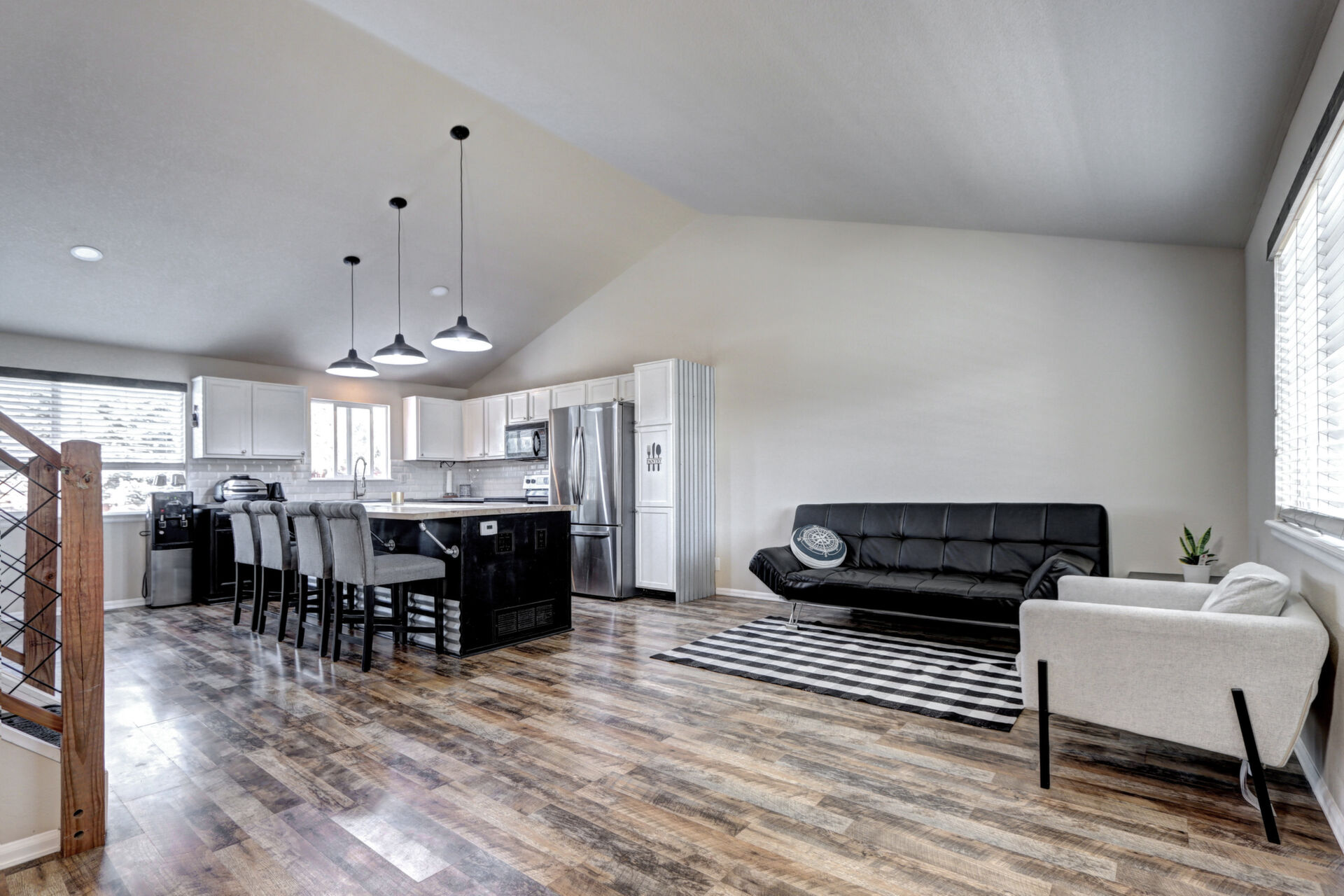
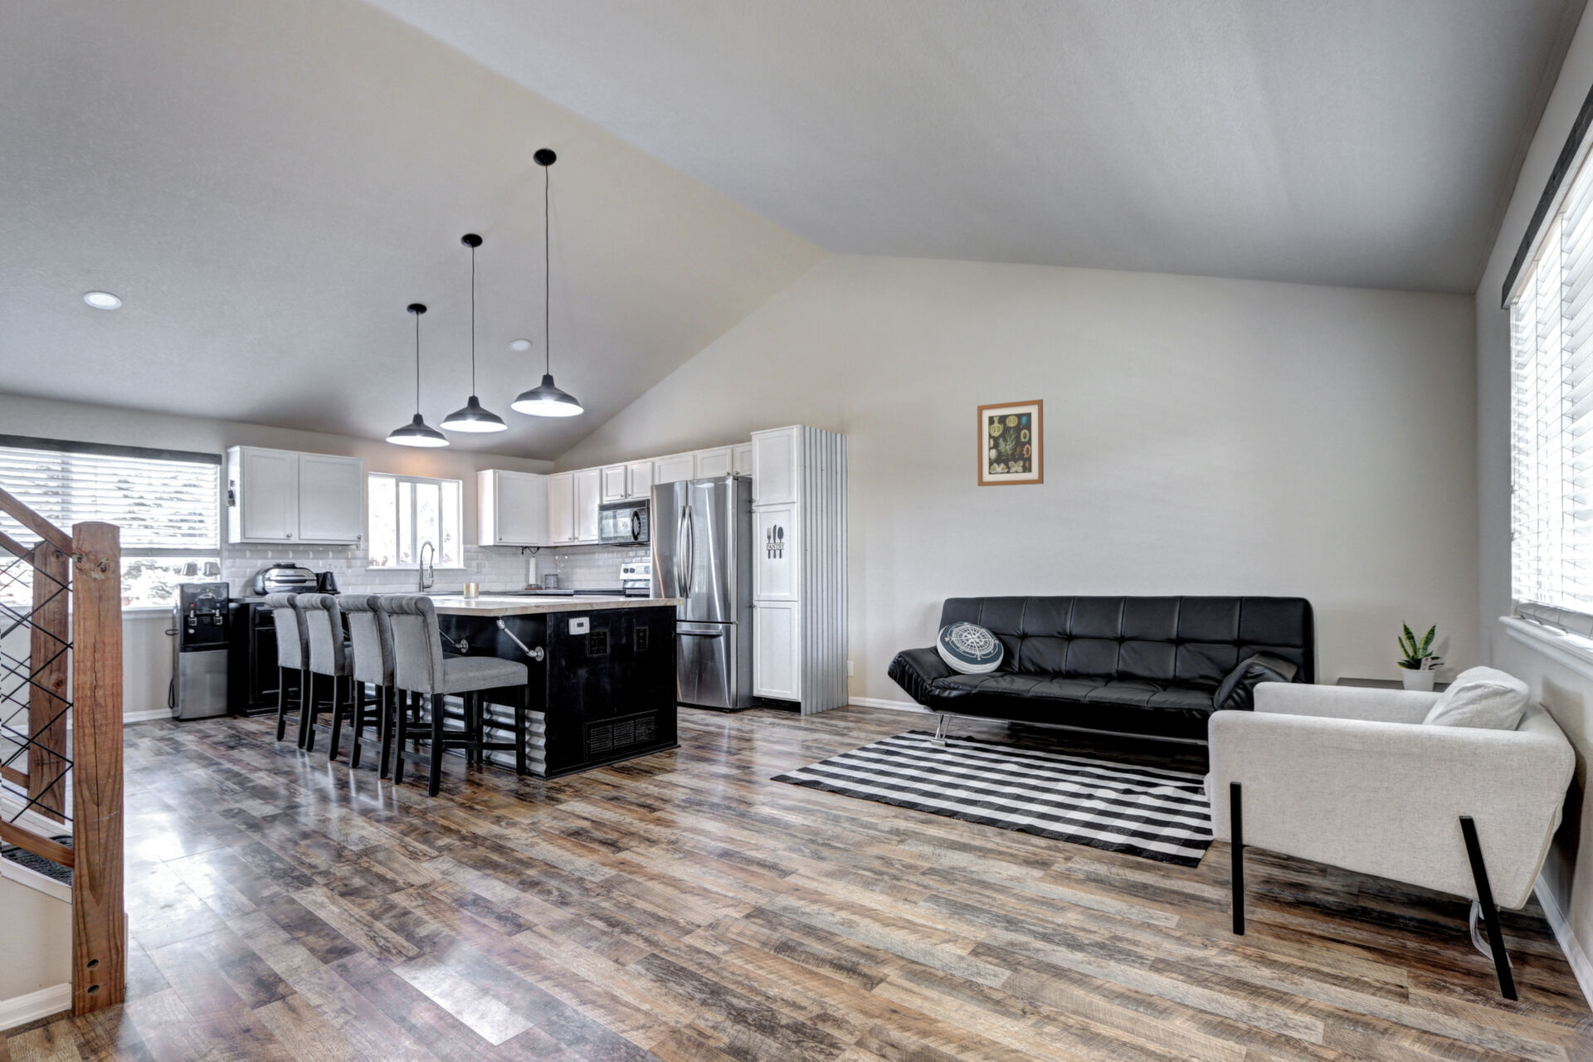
+ wall art (1009, 443)
